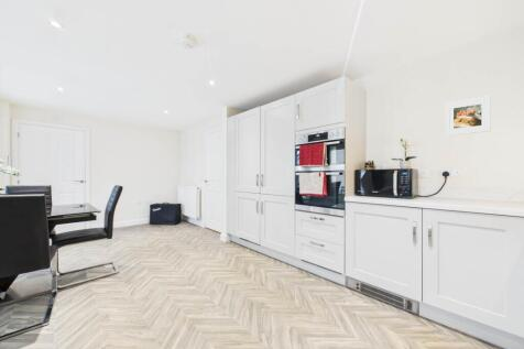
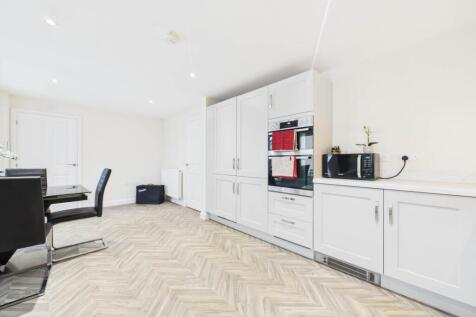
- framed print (467, 117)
